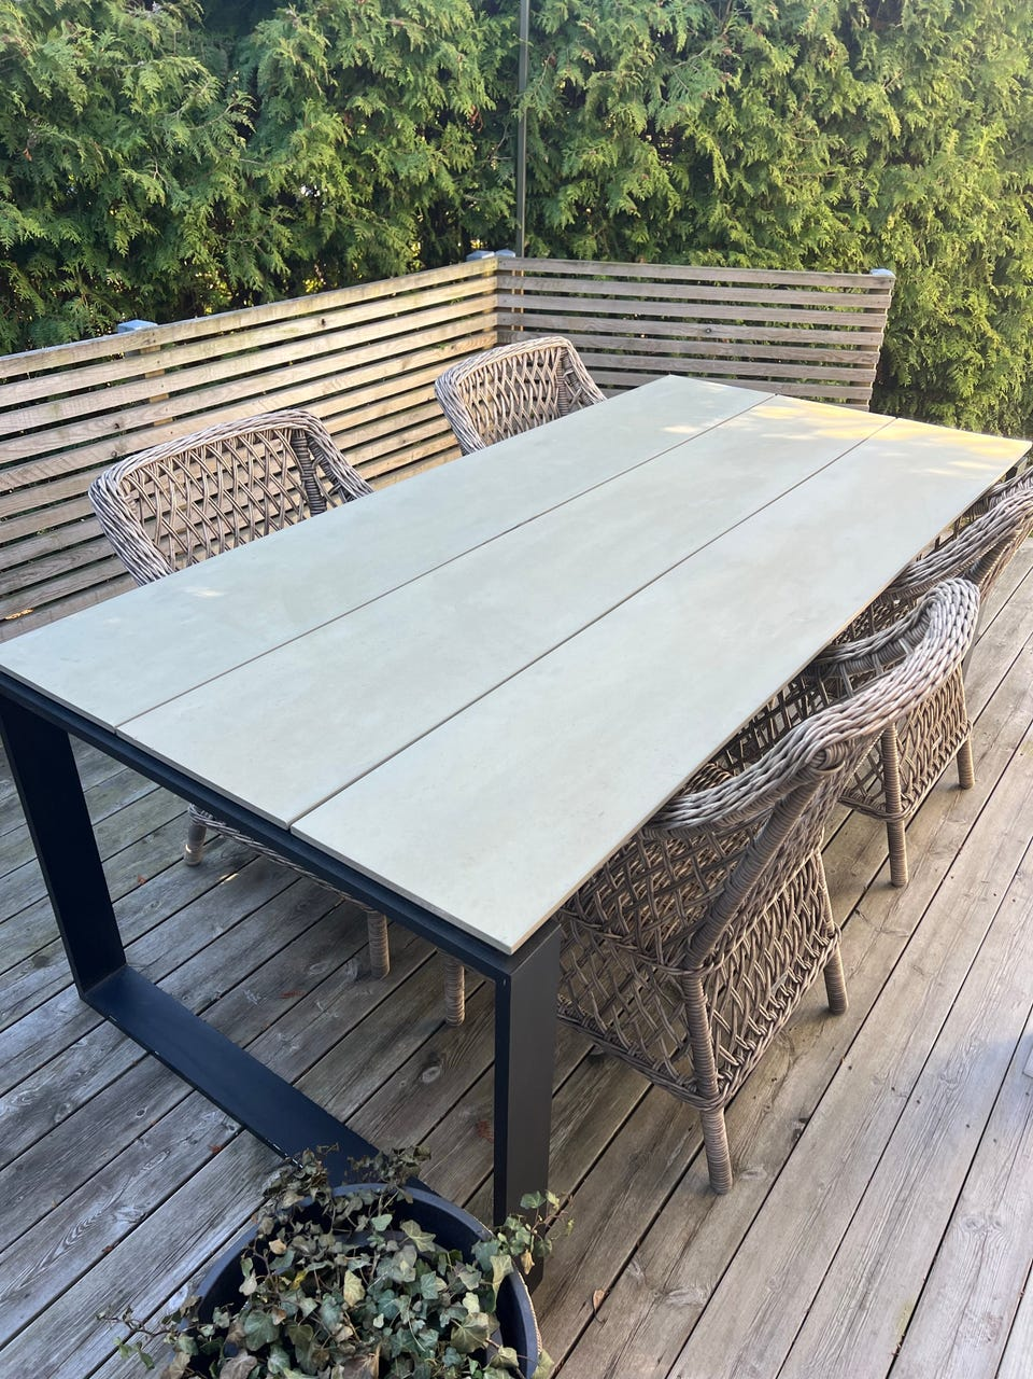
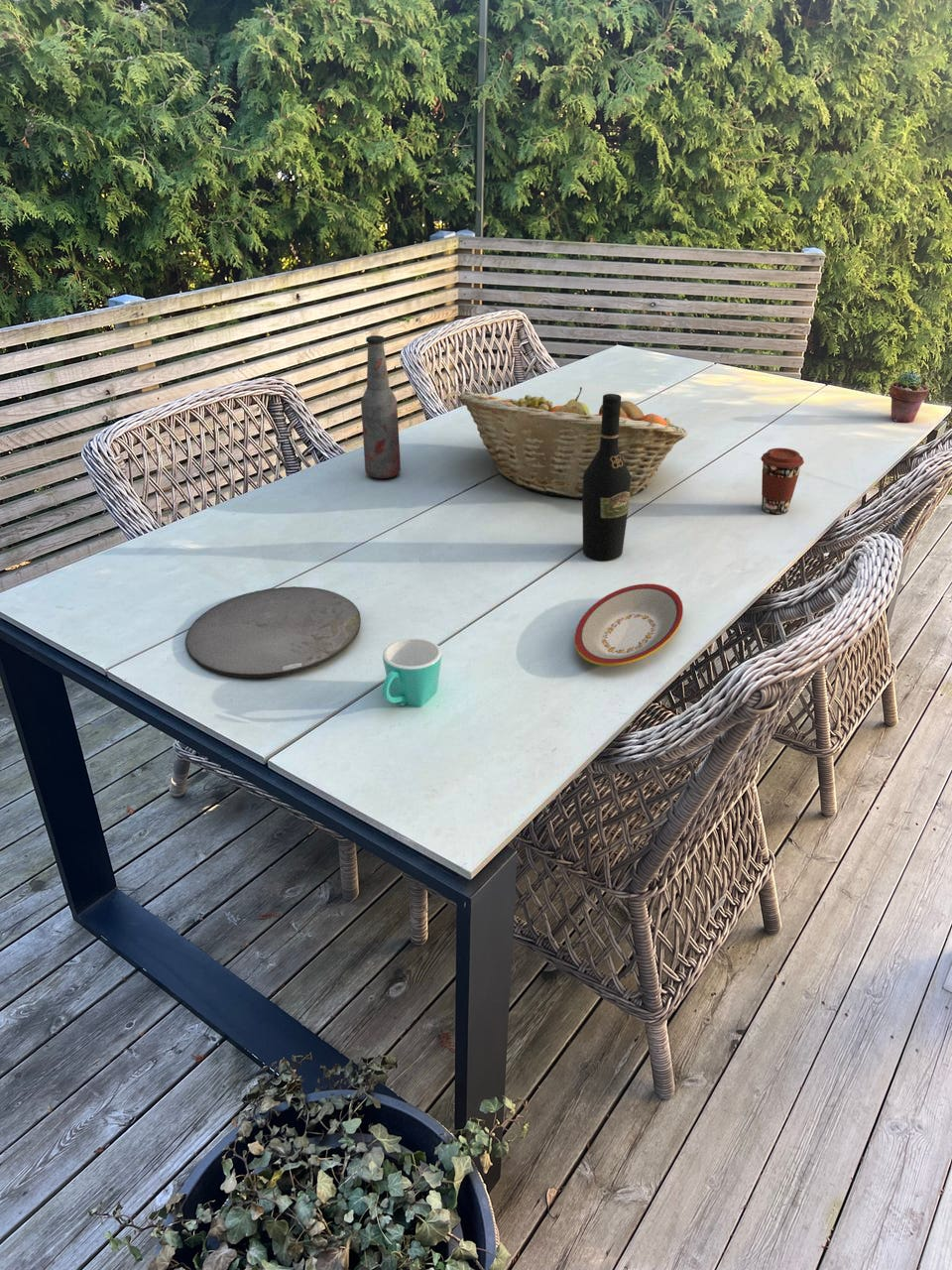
+ potted succulent (907, 395)
+ bottle (379, 408)
+ fruit basket (569, 431)
+ plate (630, 627)
+ coffee cup (778, 481)
+ plate (274, 628)
+ mug (407, 681)
+ wine bottle (607, 477)
